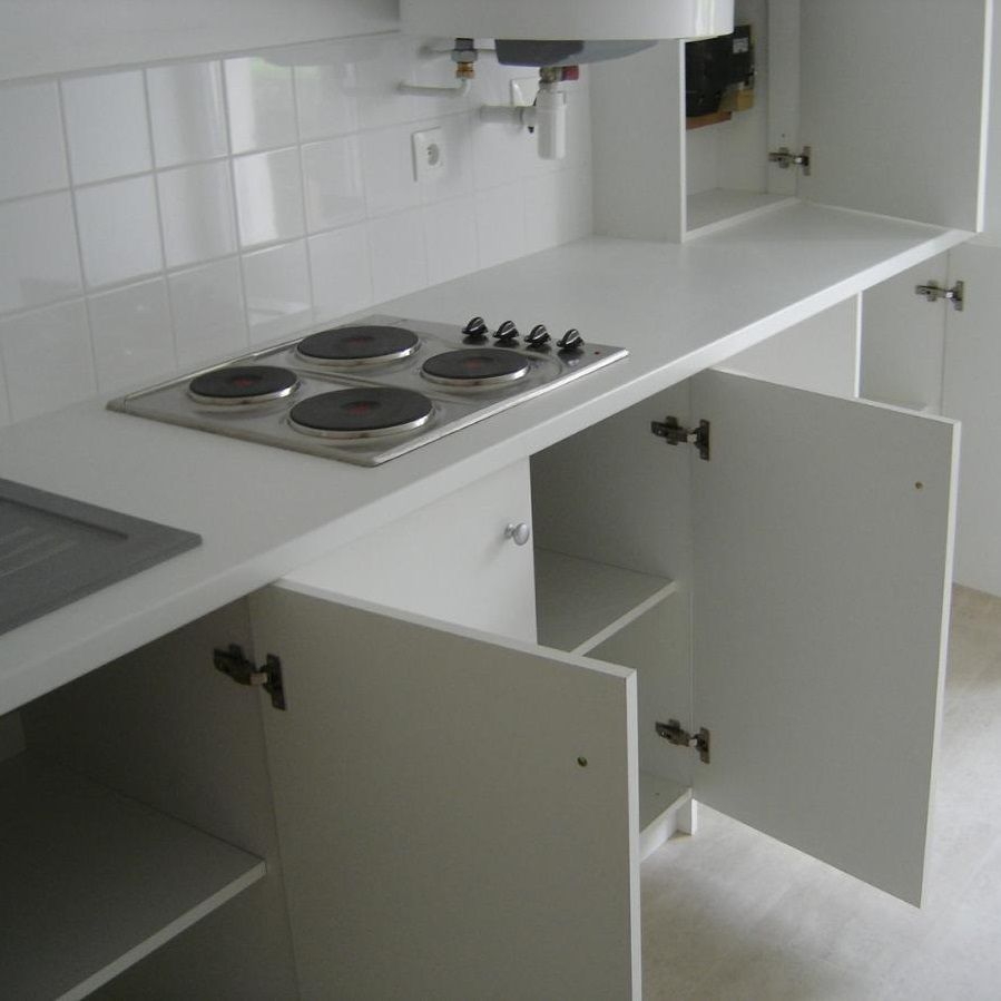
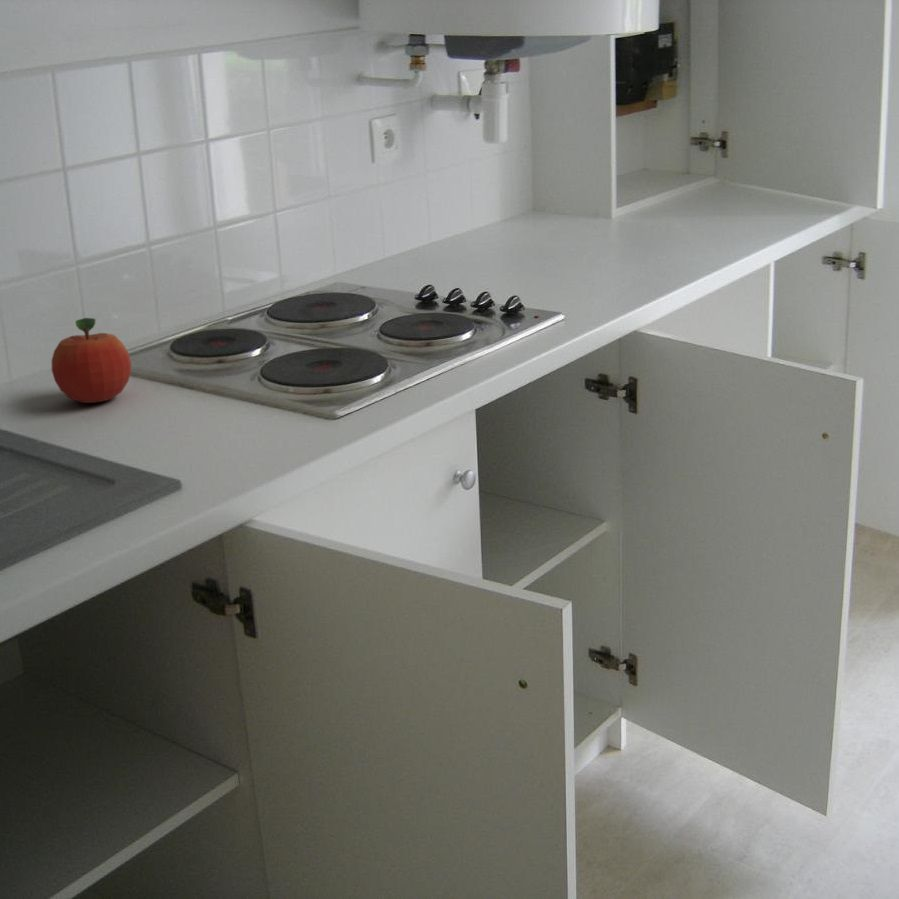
+ fruit (90, 360)
